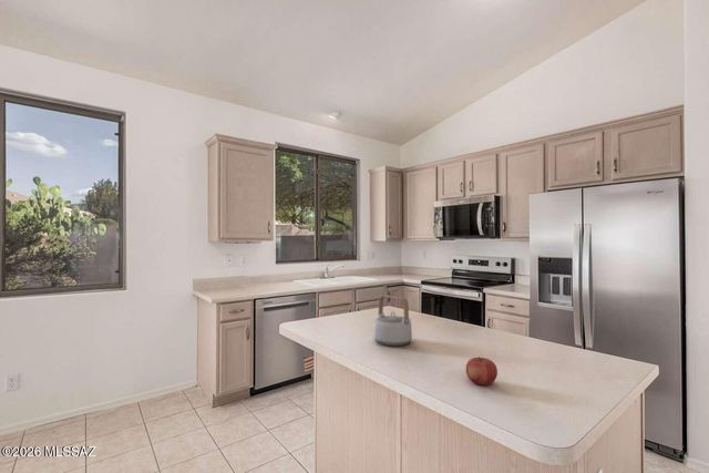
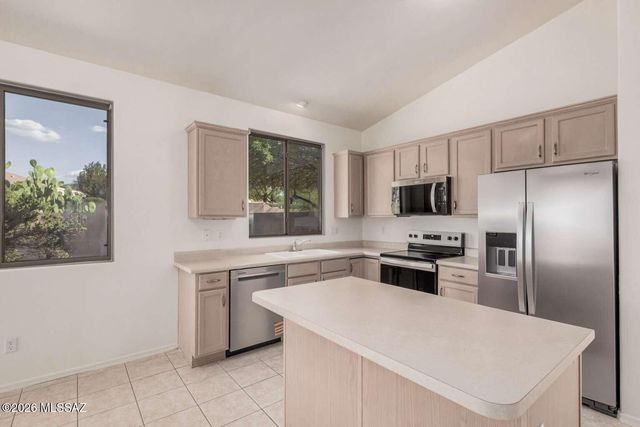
- teapot (390, 318)
- fruit (481, 369)
